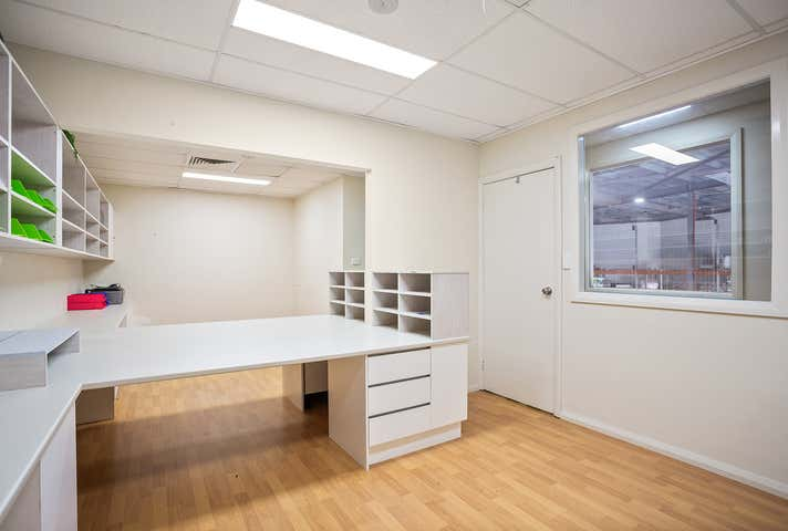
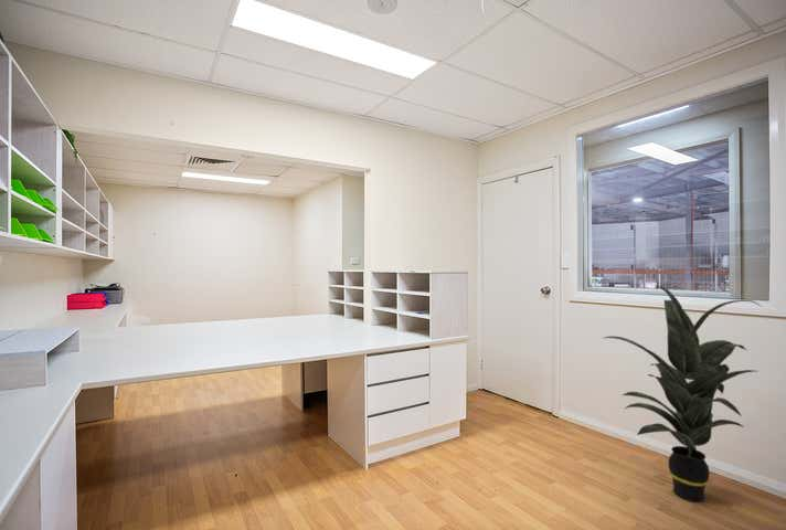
+ indoor plant (681, 388)
